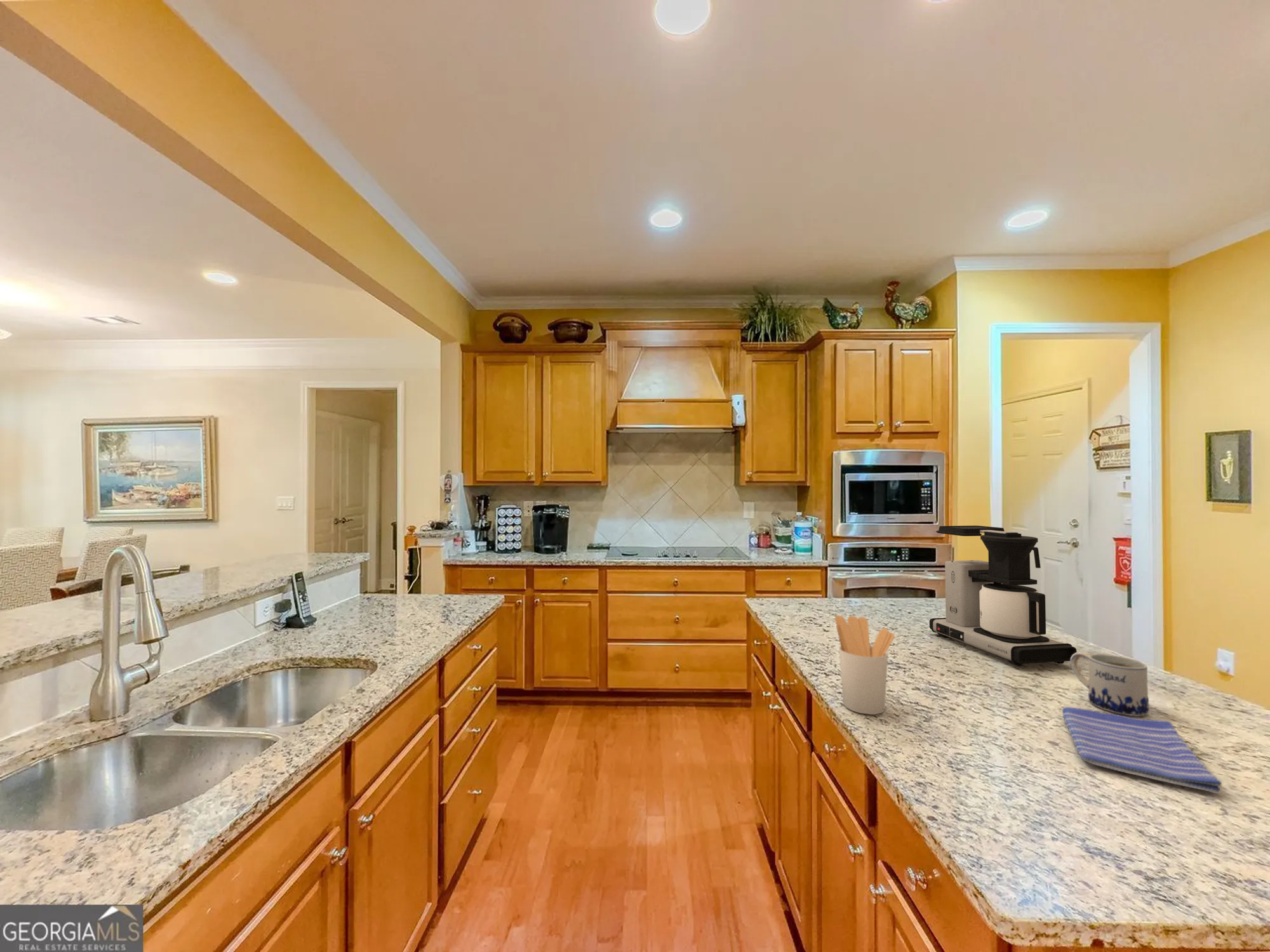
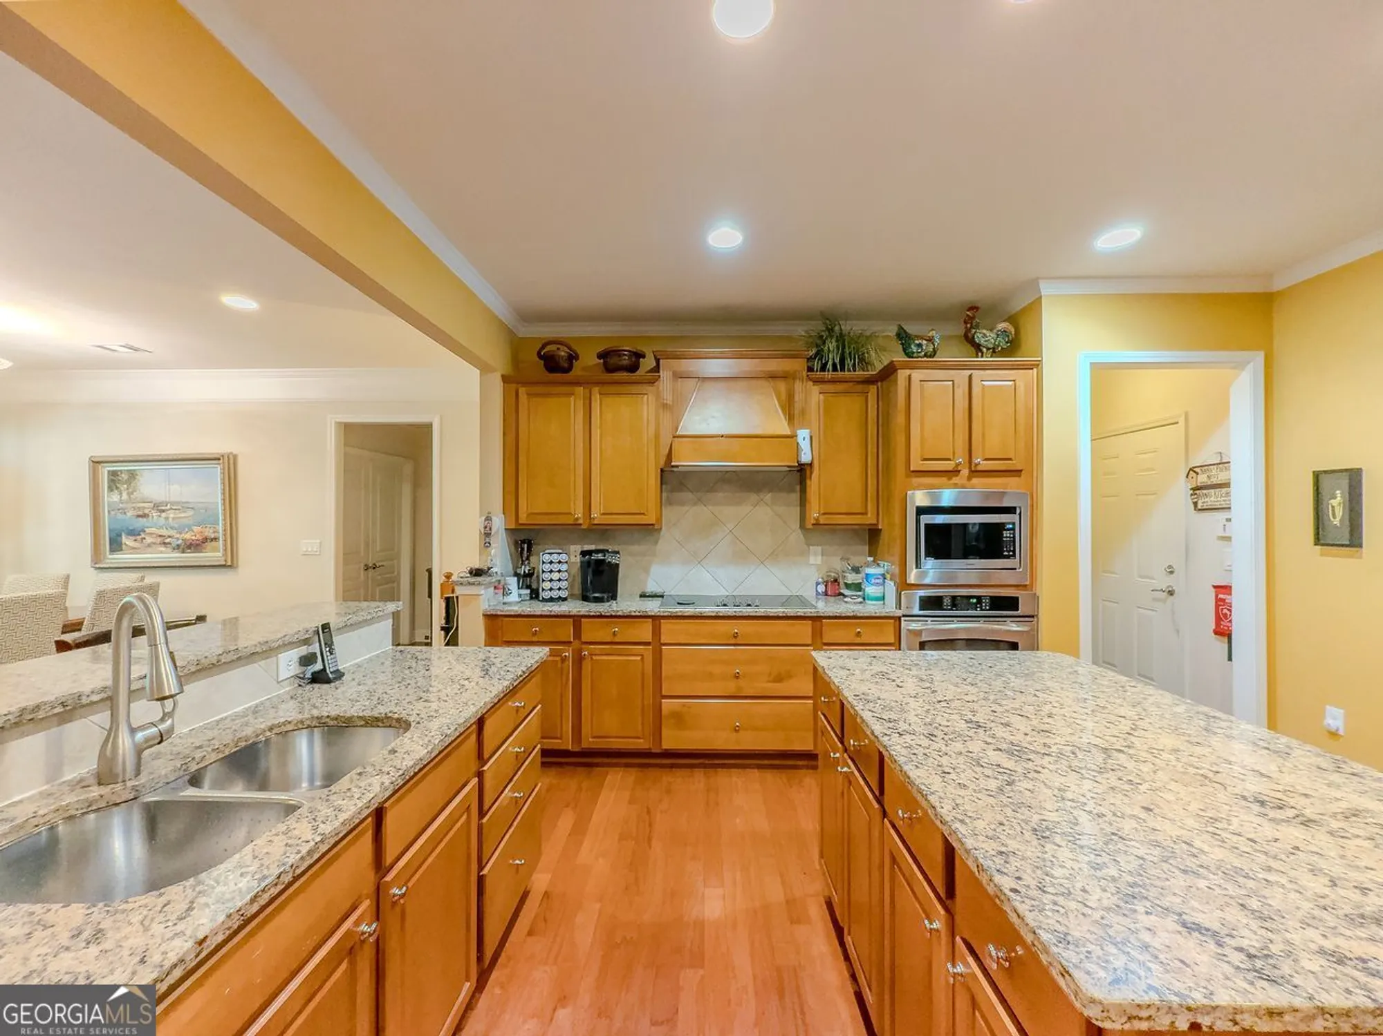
- coffee maker (994, 588)
- utensil holder (859, 660)
- dish towel (1130, 741)
- mug (1109, 681)
